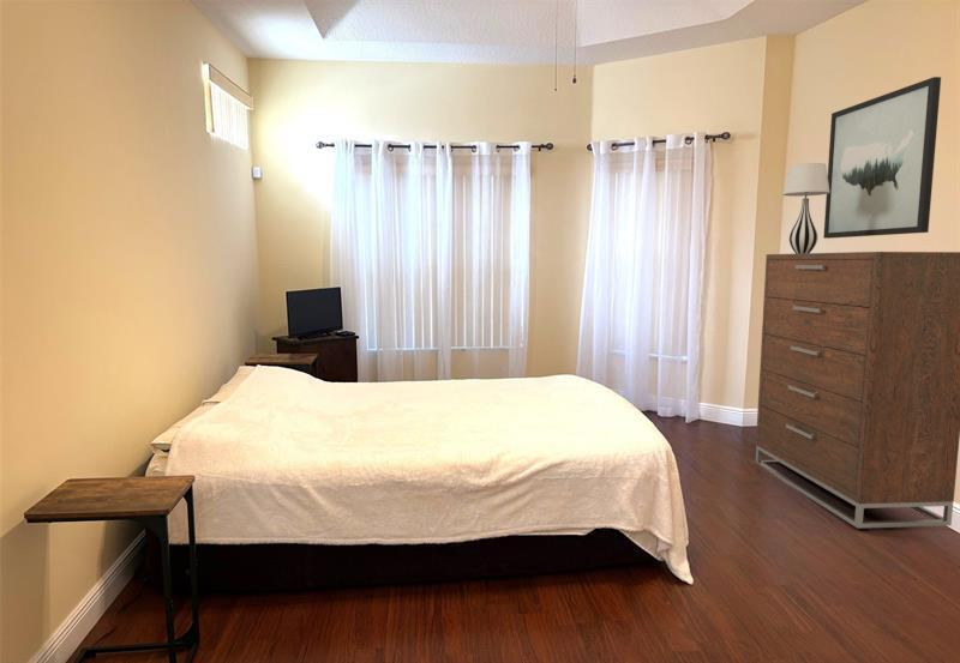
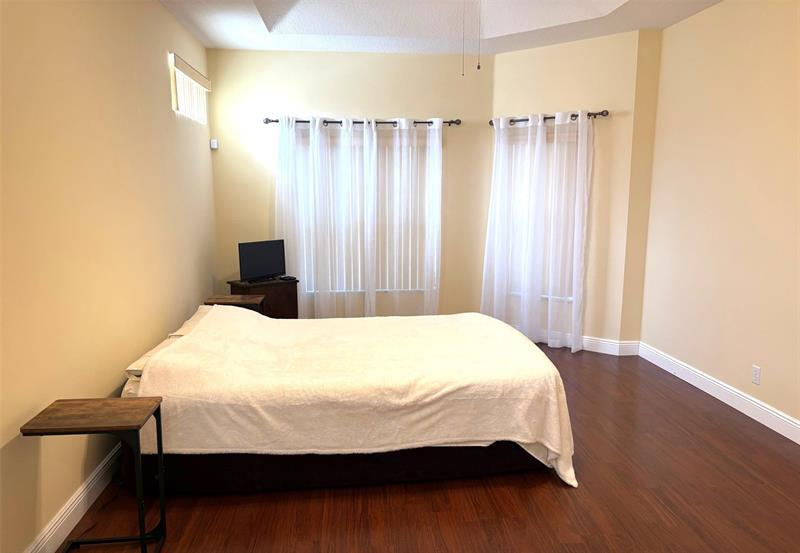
- dresser (846, 374)
- wall art (875, 167)
- table lamp (804, 209)
